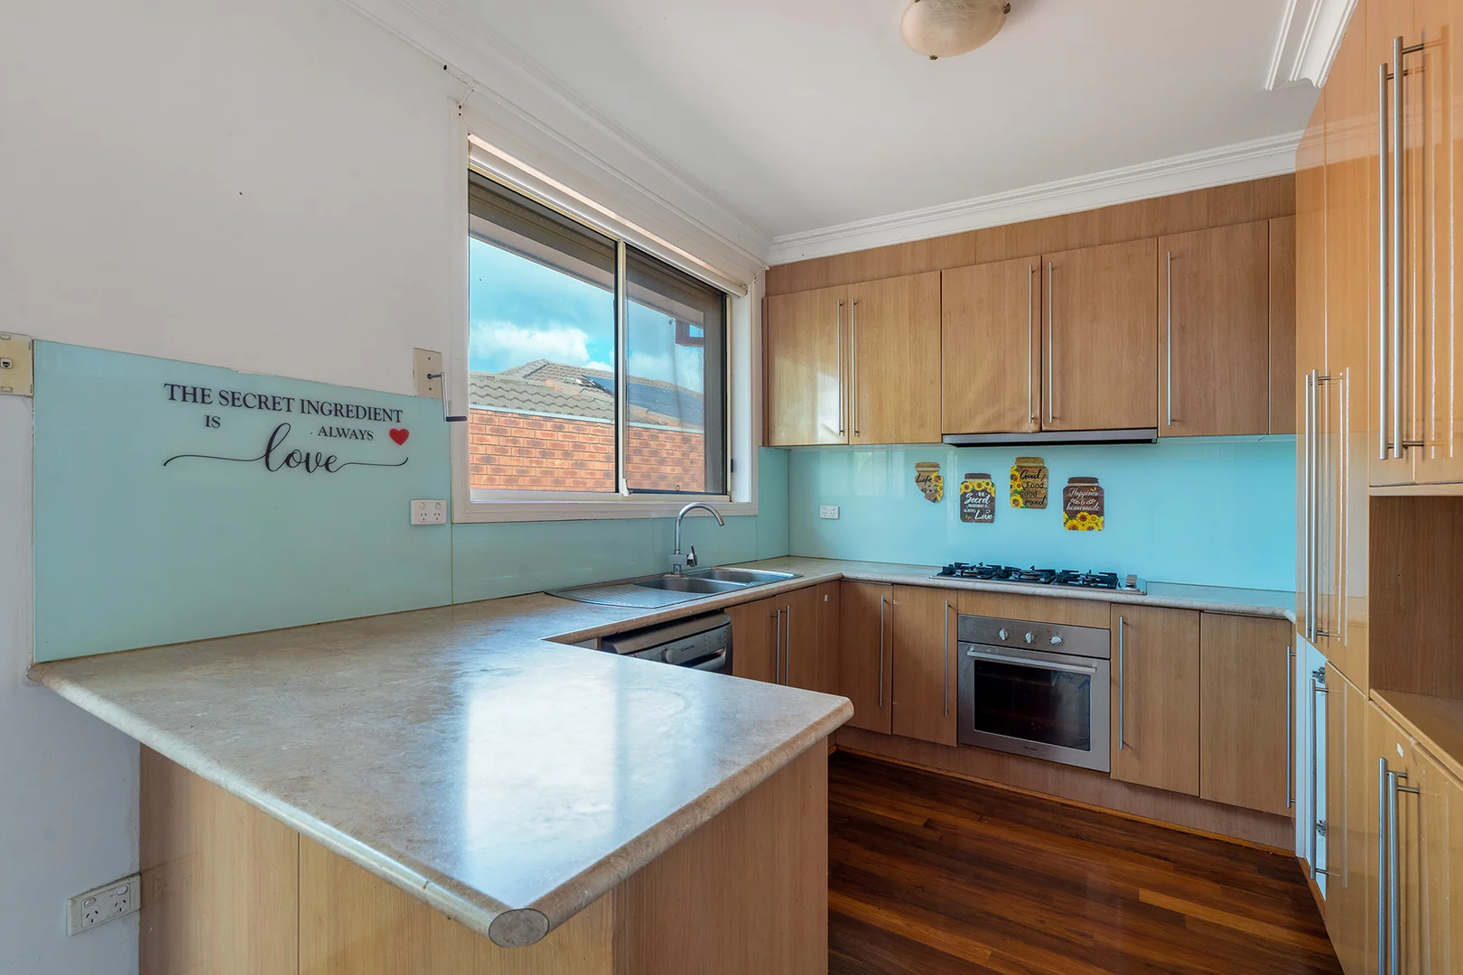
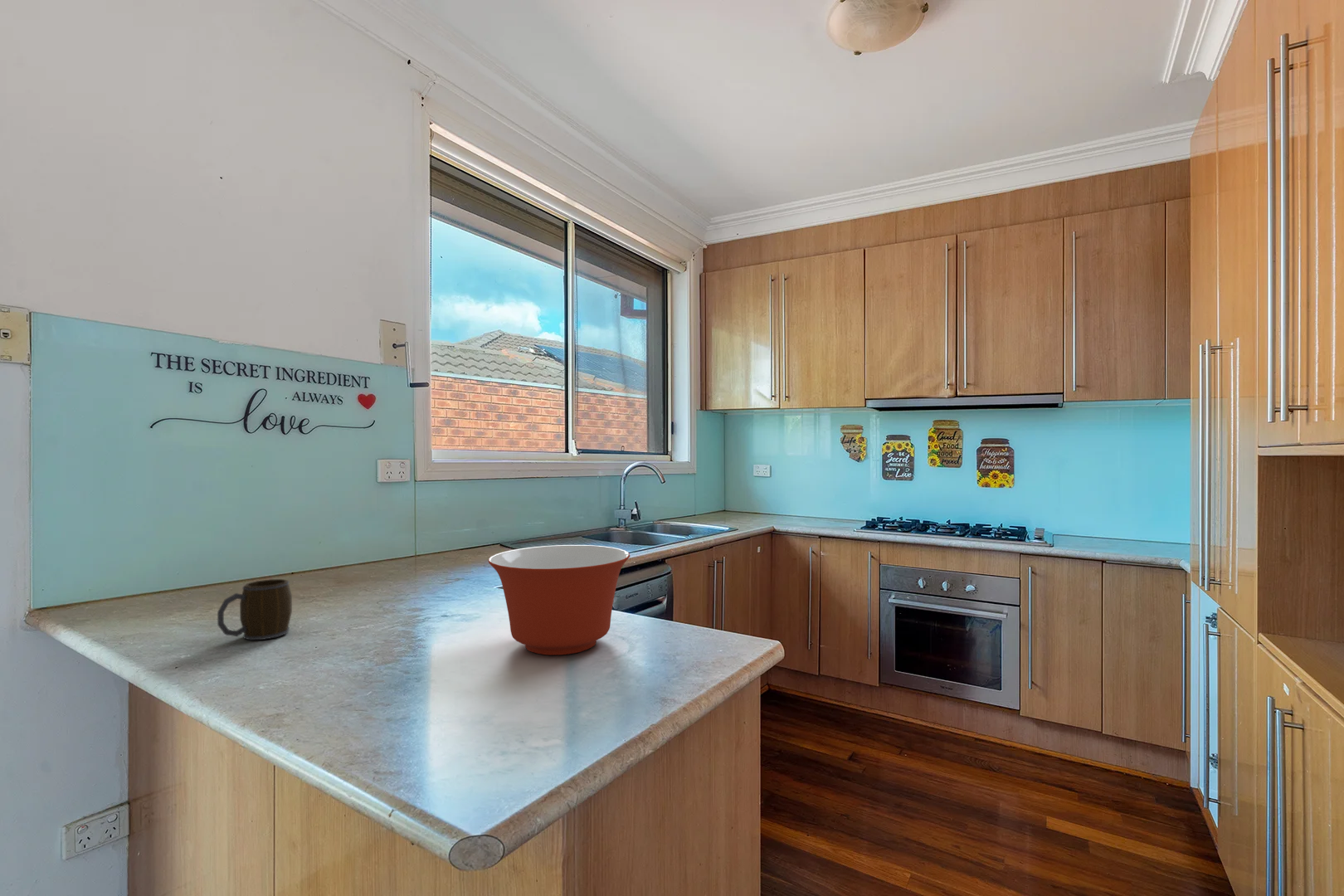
+ mug (255, 611)
+ mixing bowl (561, 599)
